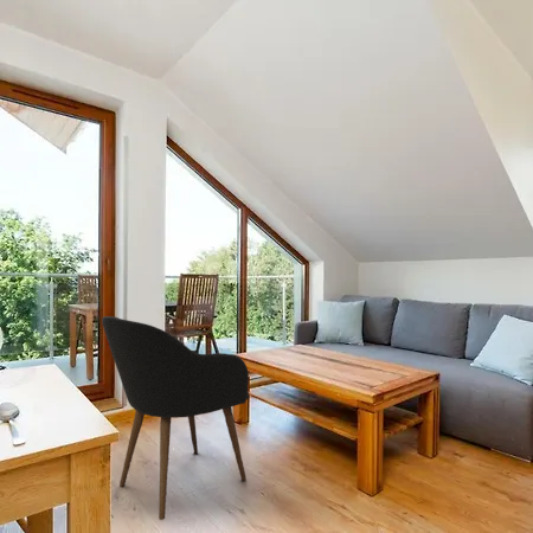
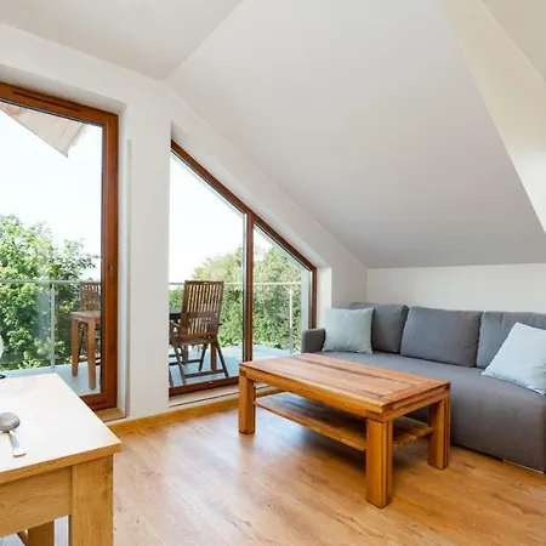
- armchair (179, 396)
